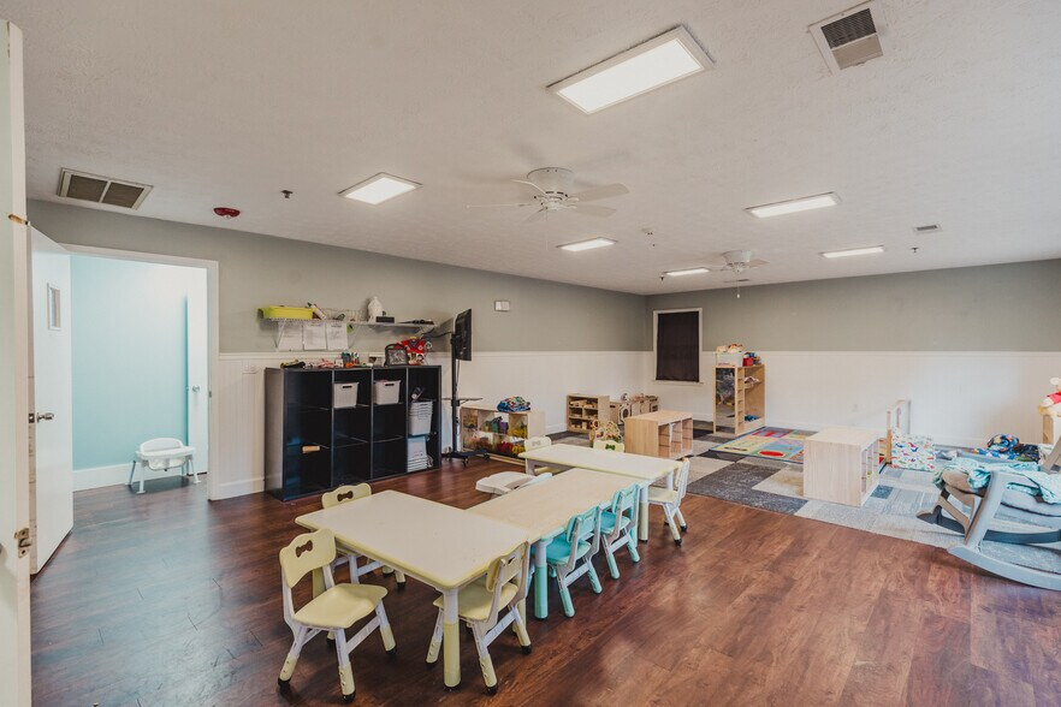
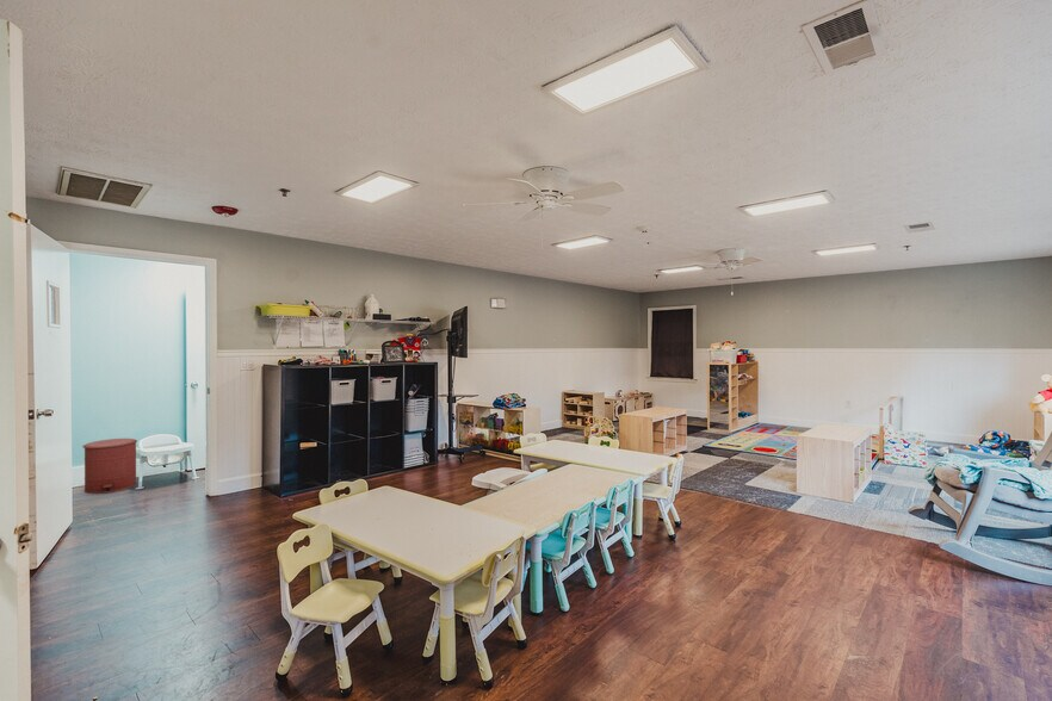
+ trash can (110, 464)
